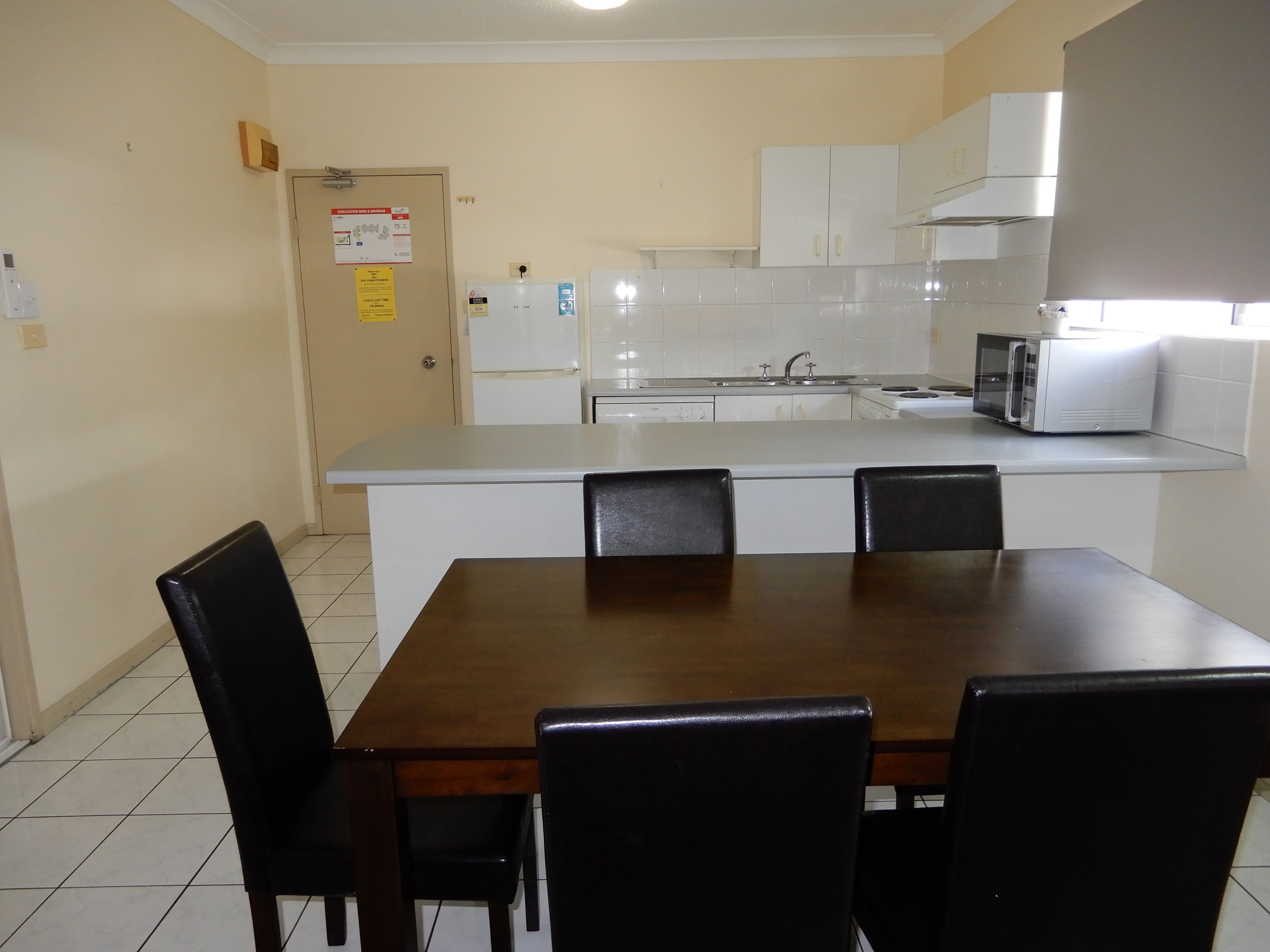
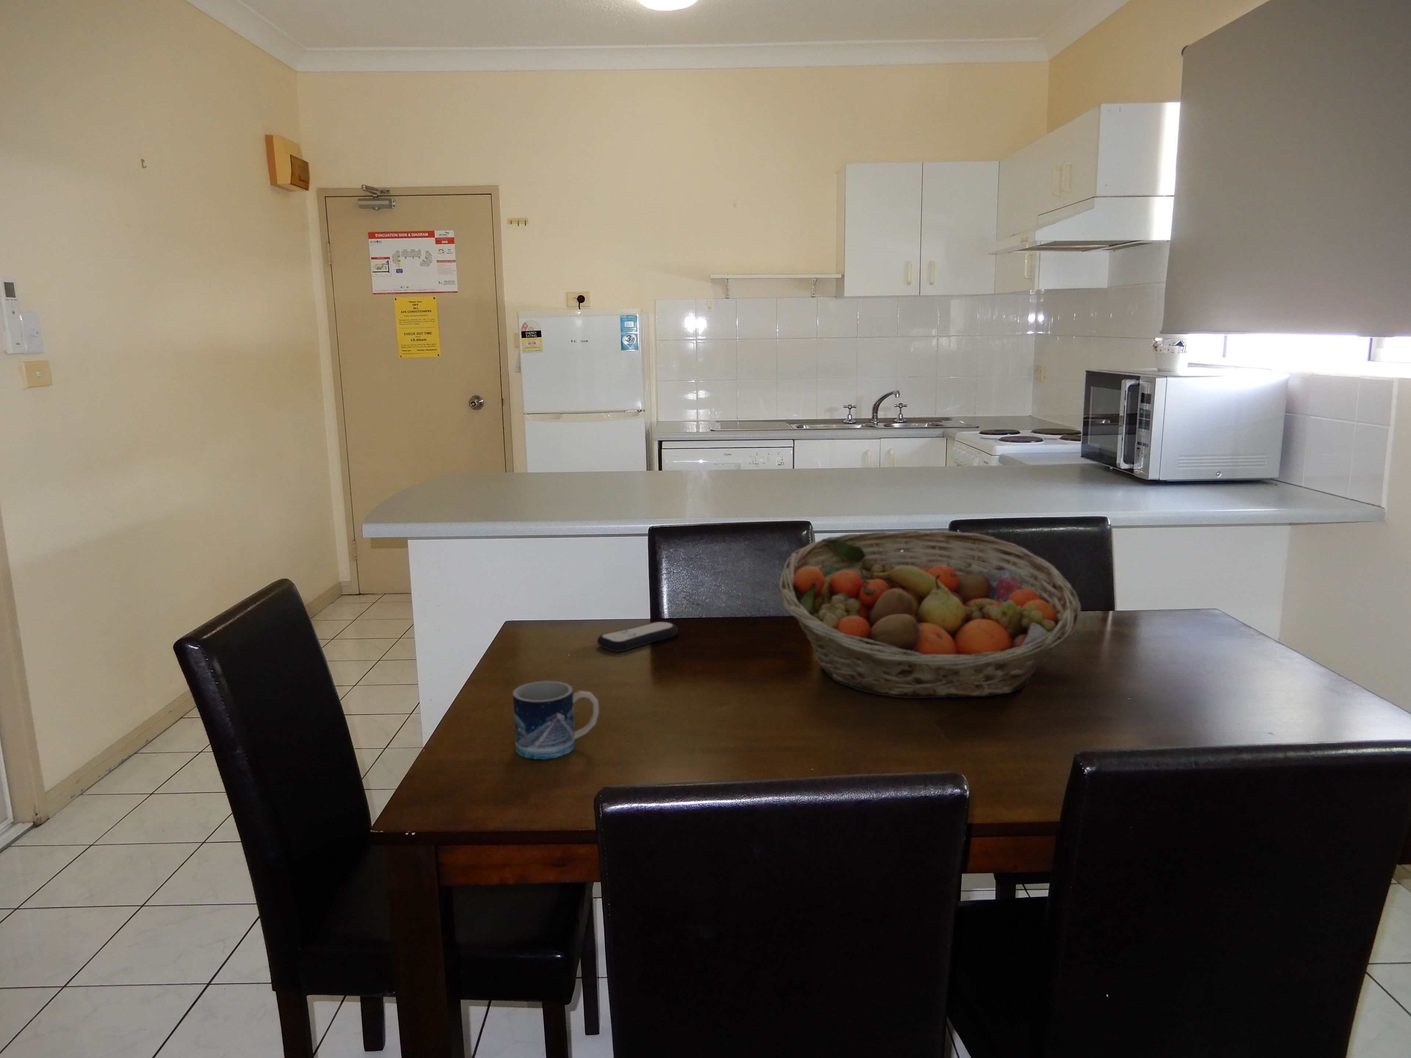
+ fruit basket (924, 609)
+ remote control (639, 636)
+ mug (557, 718)
